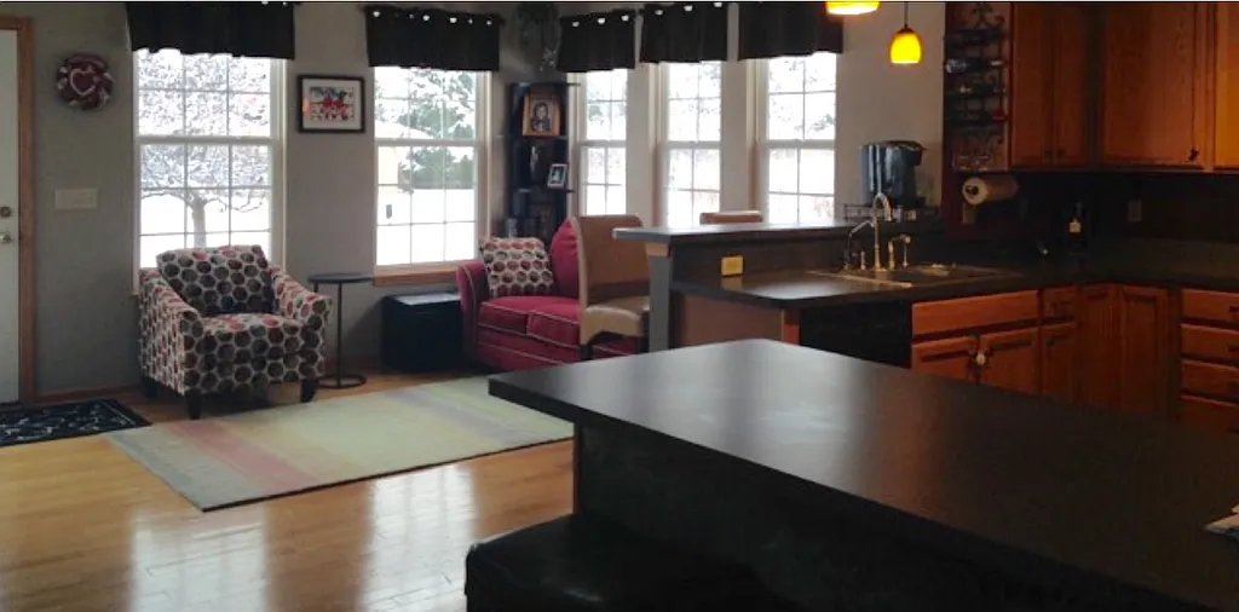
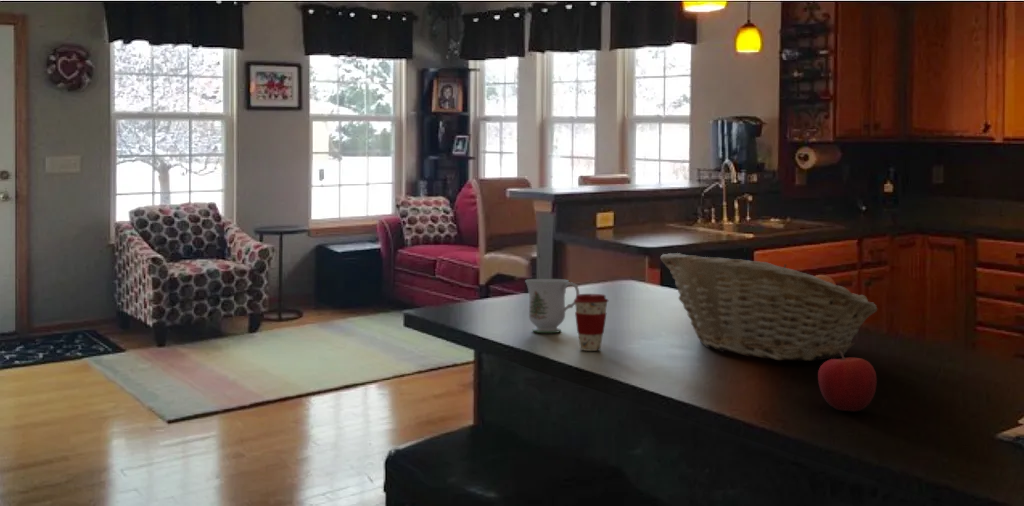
+ coffee cup (590, 321)
+ mug (553, 306)
+ fruit basket (763, 301)
+ fruit (847, 381)
